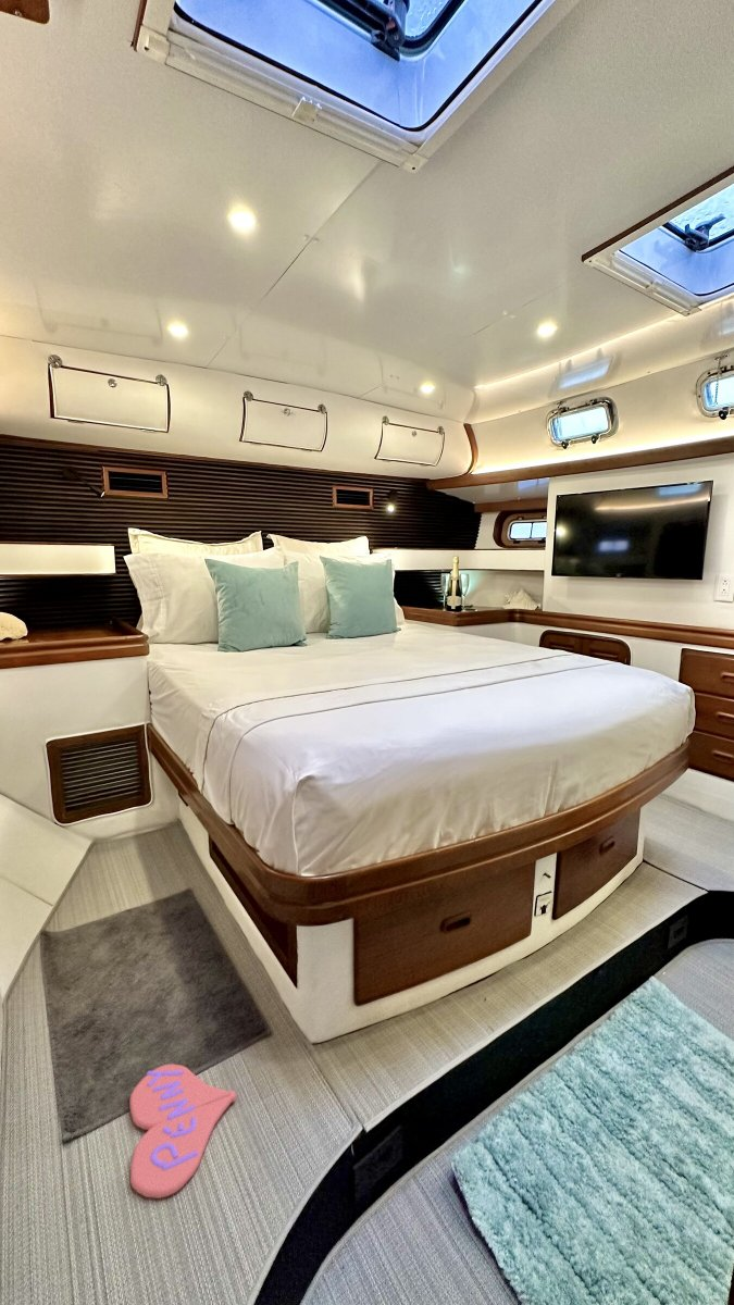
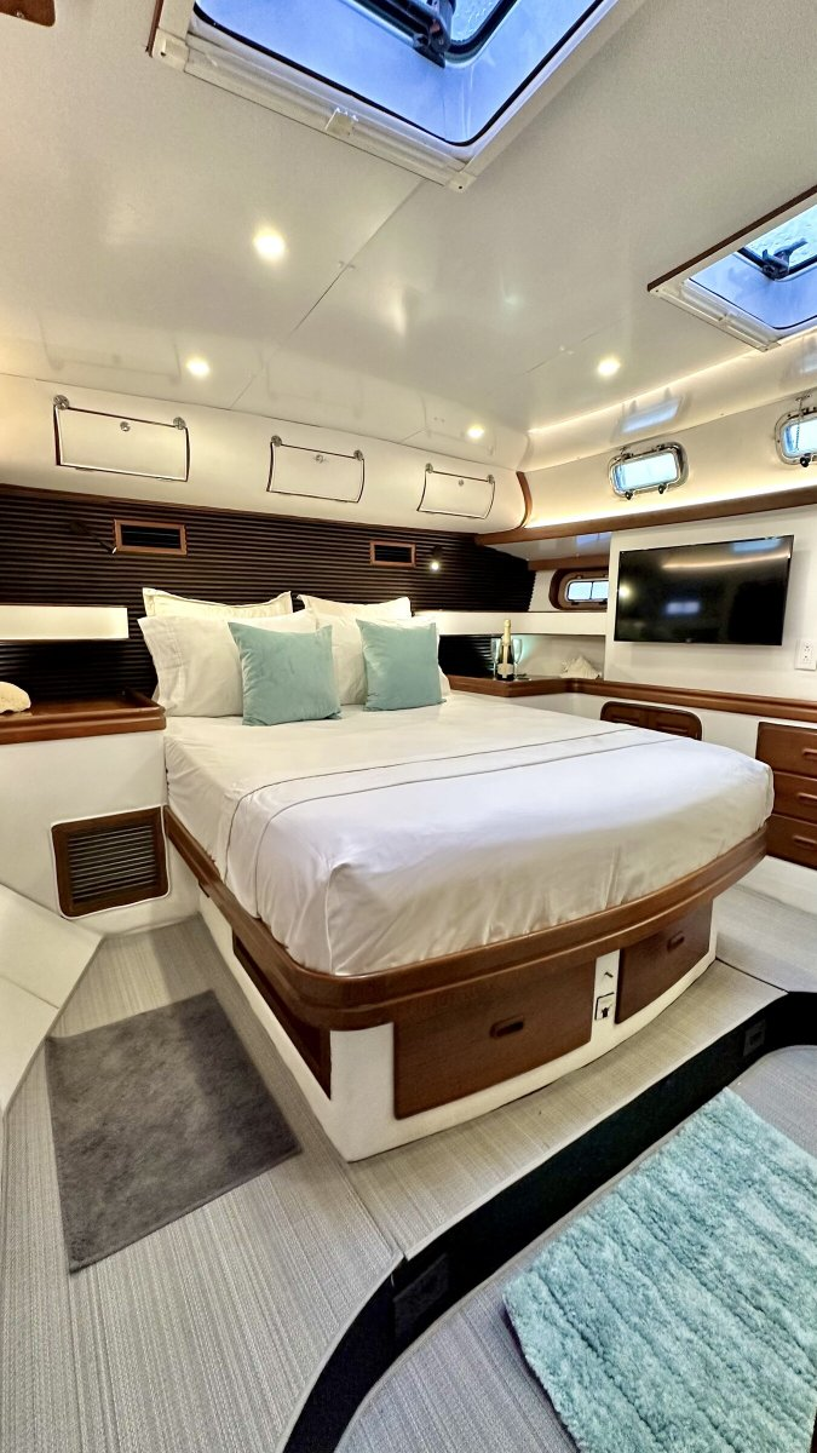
- slippers (185, 1115)
